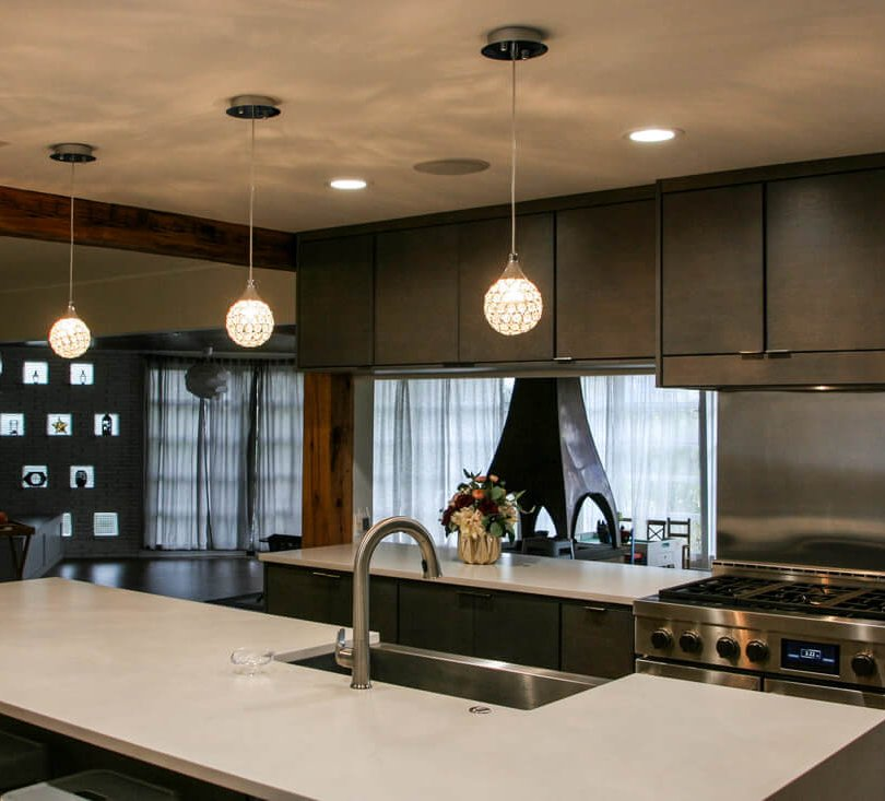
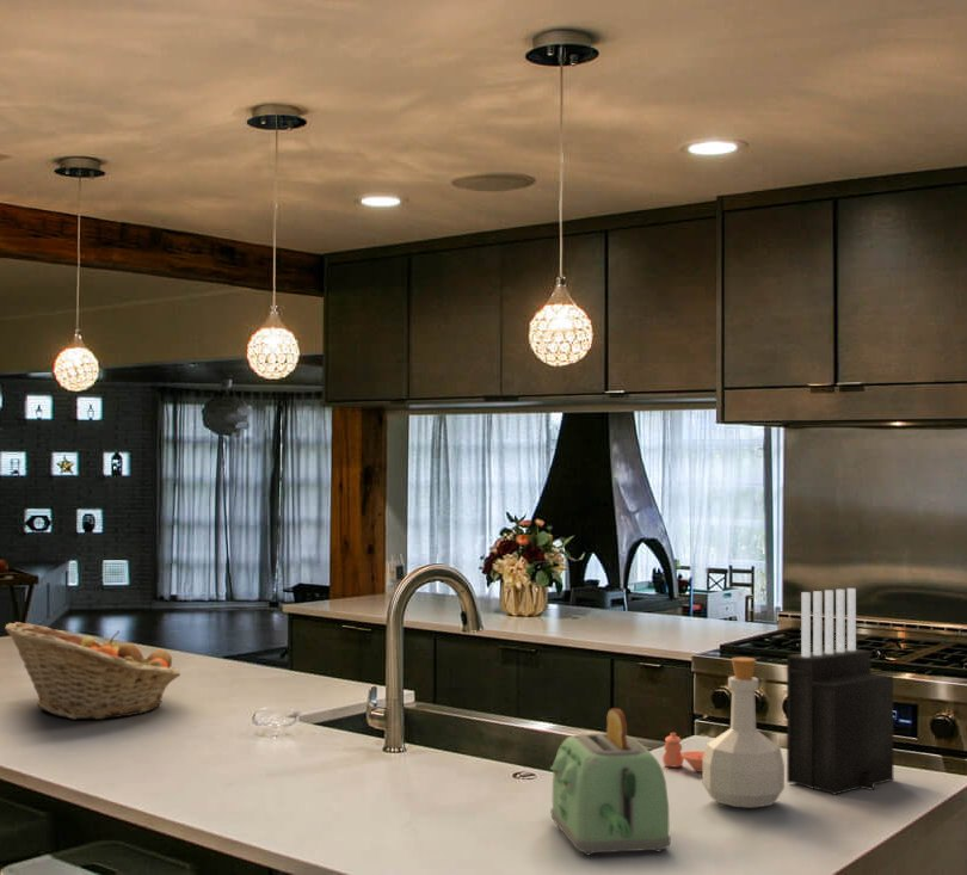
+ toaster (604, 772)
+ bowl and vase set (689, 752)
+ bottle (743, 731)
+ fruit basket (92, 664)
+ knife block (845, 686)
